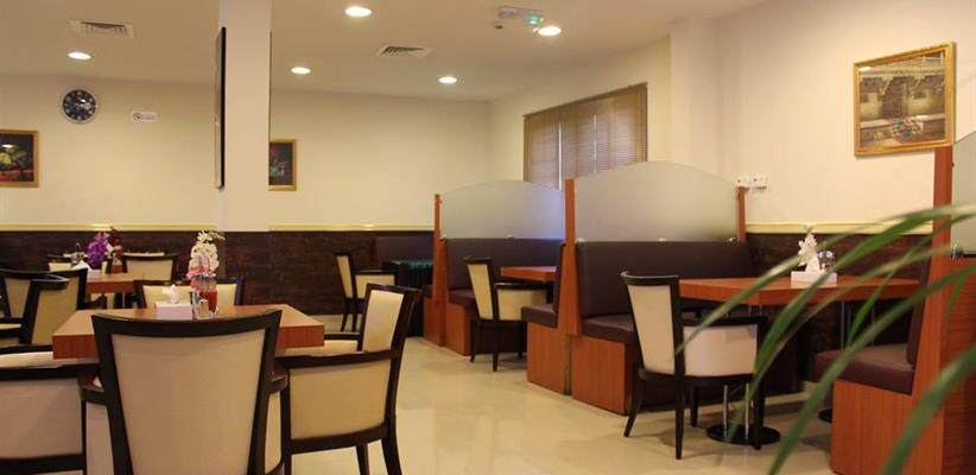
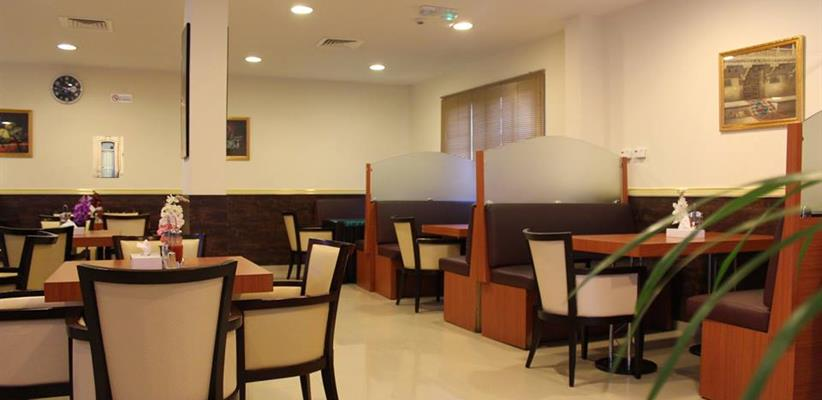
+ wall art (108, 157)
